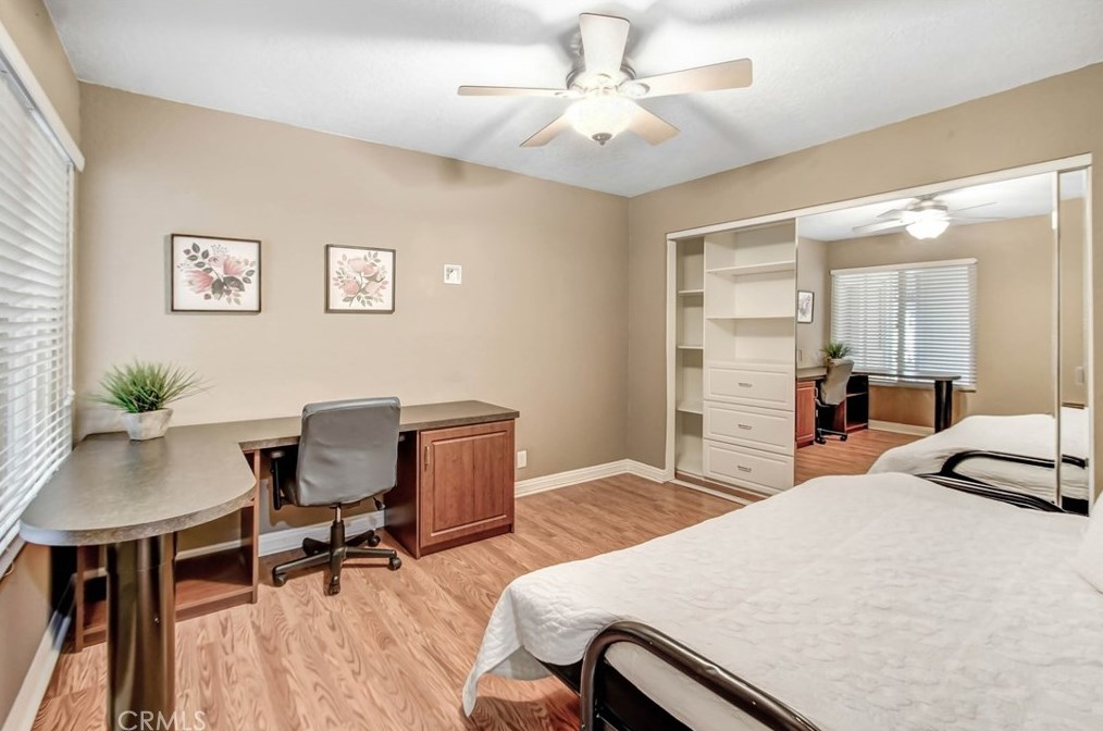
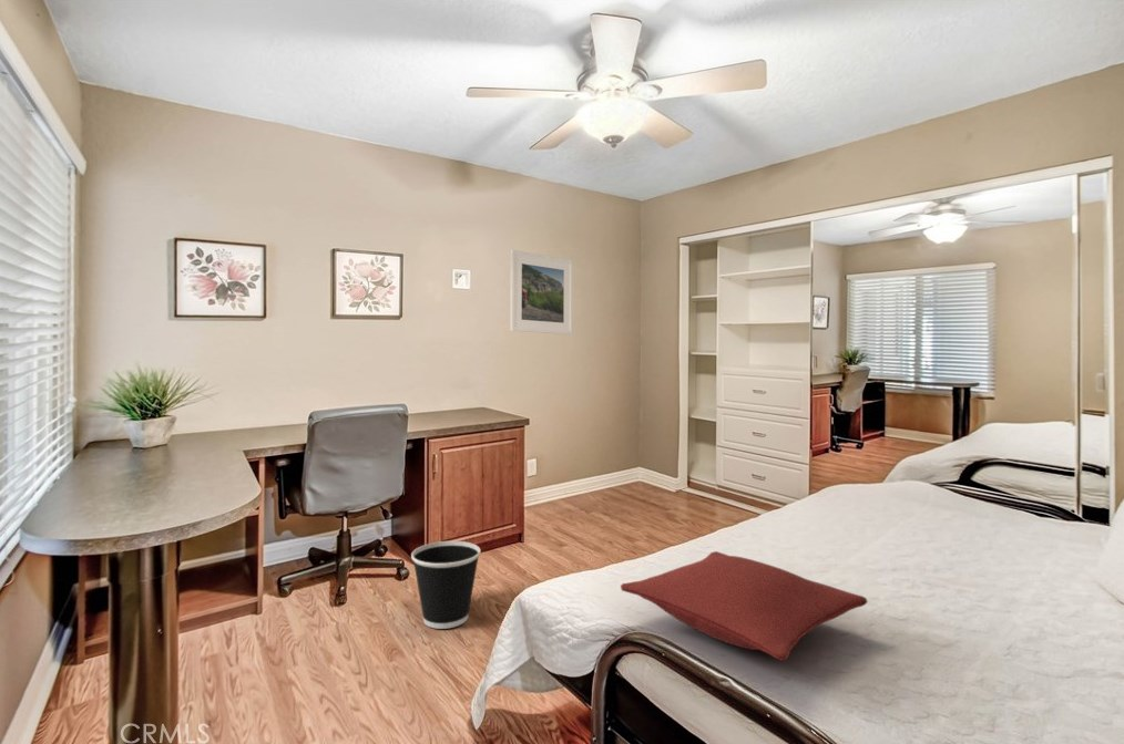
+ wastebasket (446, 585)
+ pillow (740, 597)
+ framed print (542, 293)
